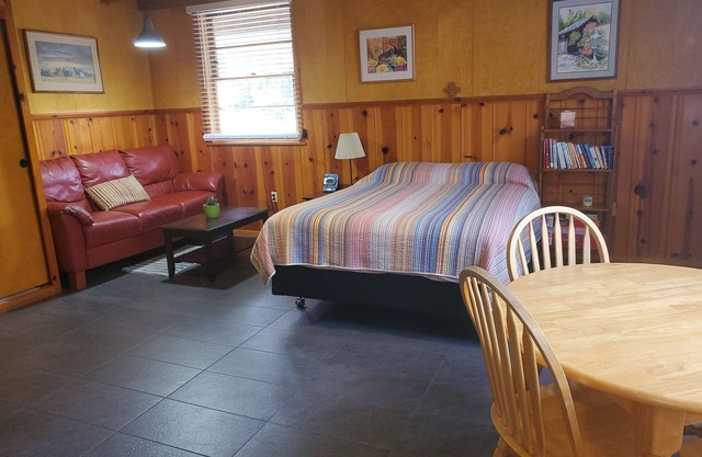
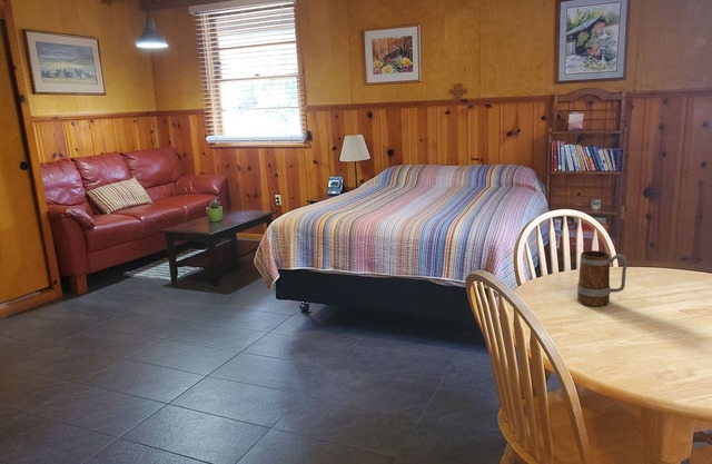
+ mug (601, 277)
